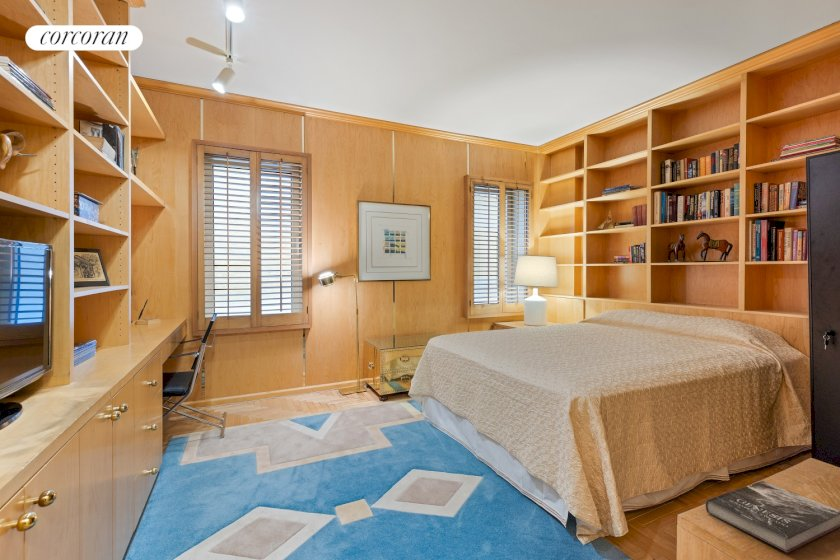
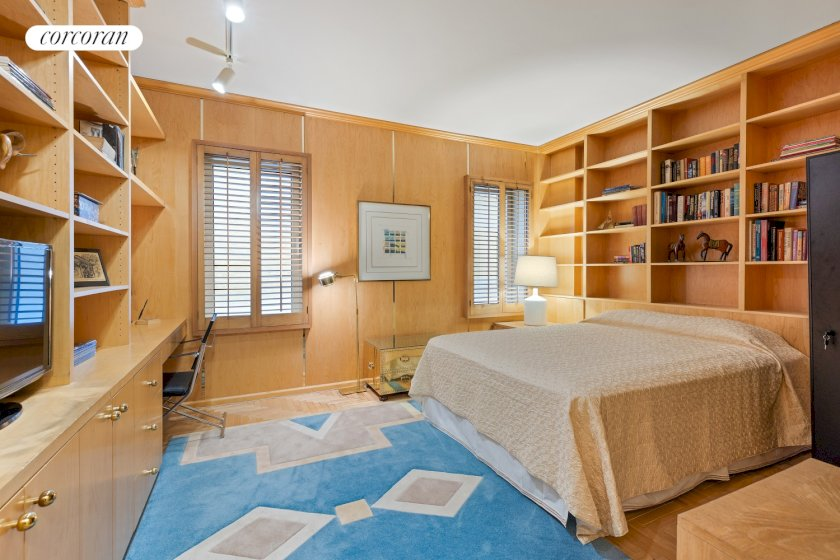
- book (772, 511)
